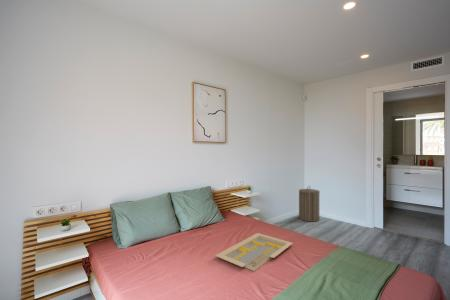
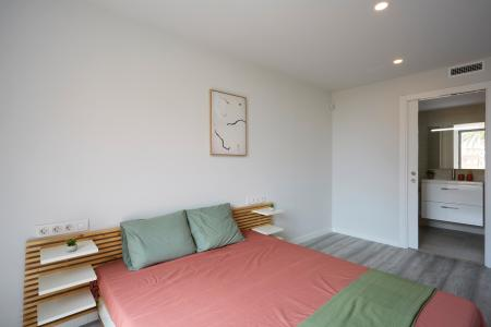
- serving tray (256, 250)
- laundry hamper (309, 202)
